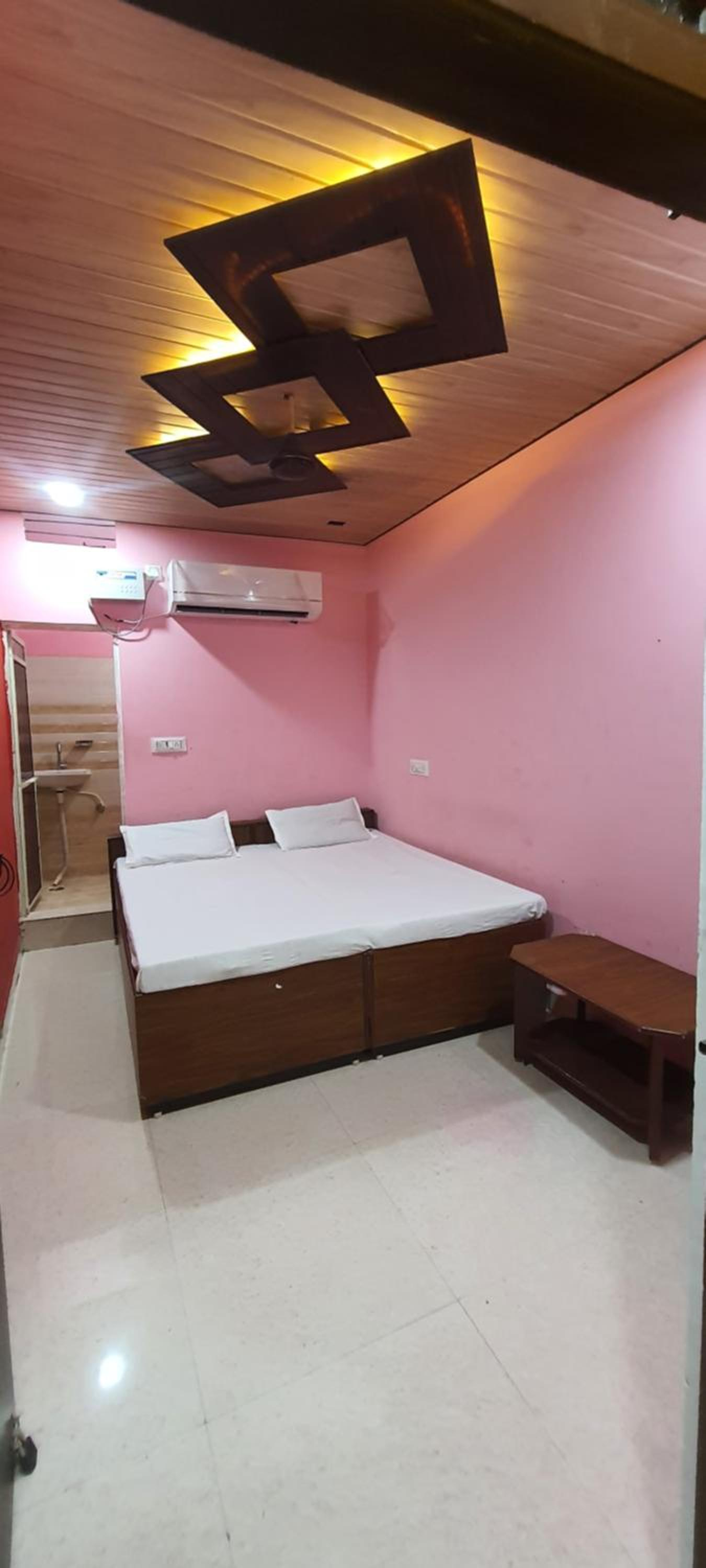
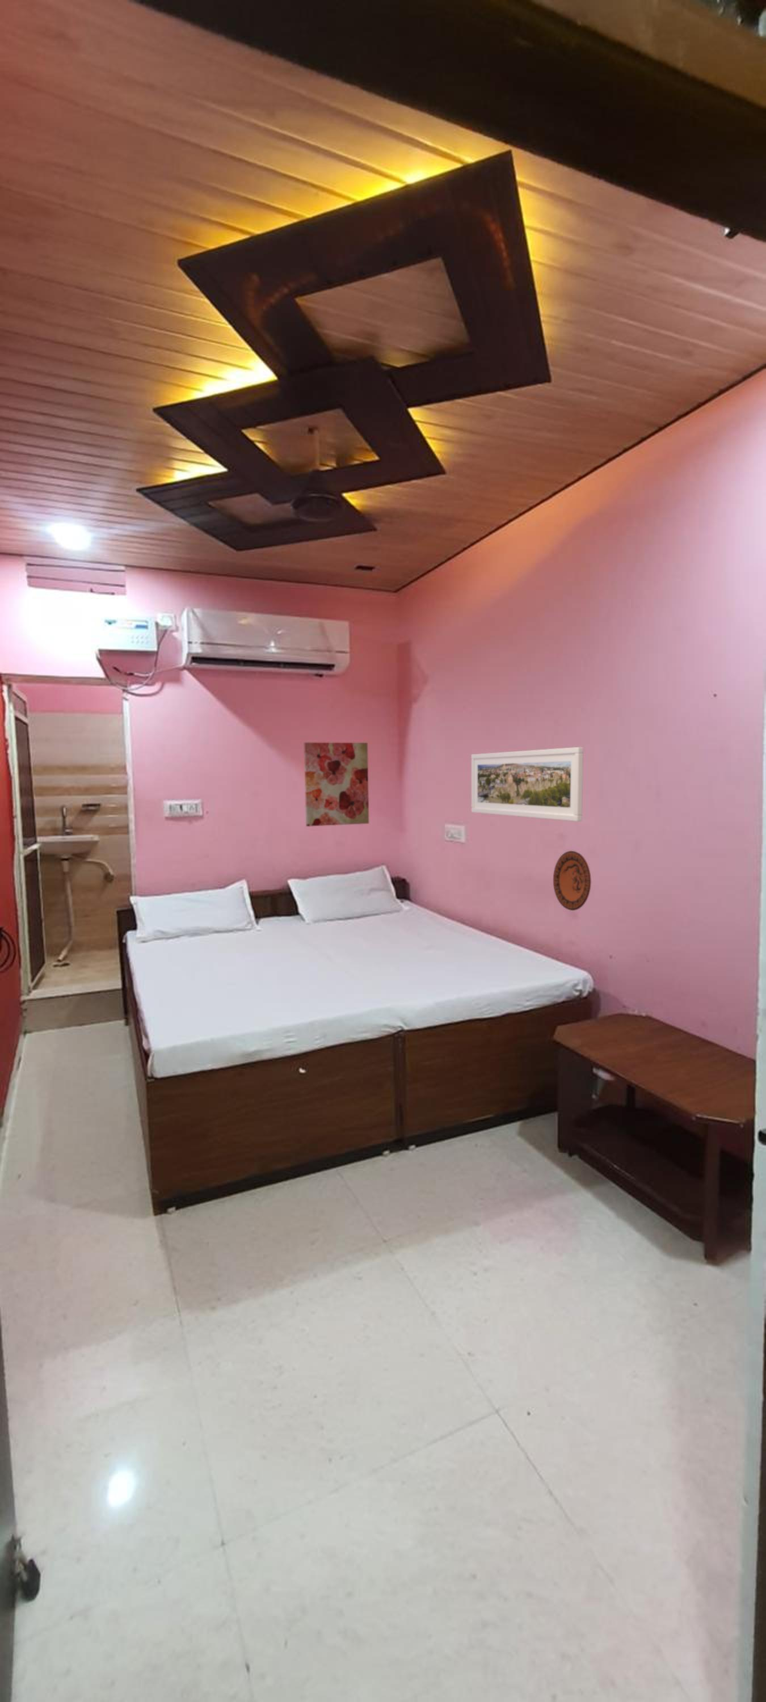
+ wall art (337, 784)
+ decorative plate (572, 880)
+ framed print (520, 784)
